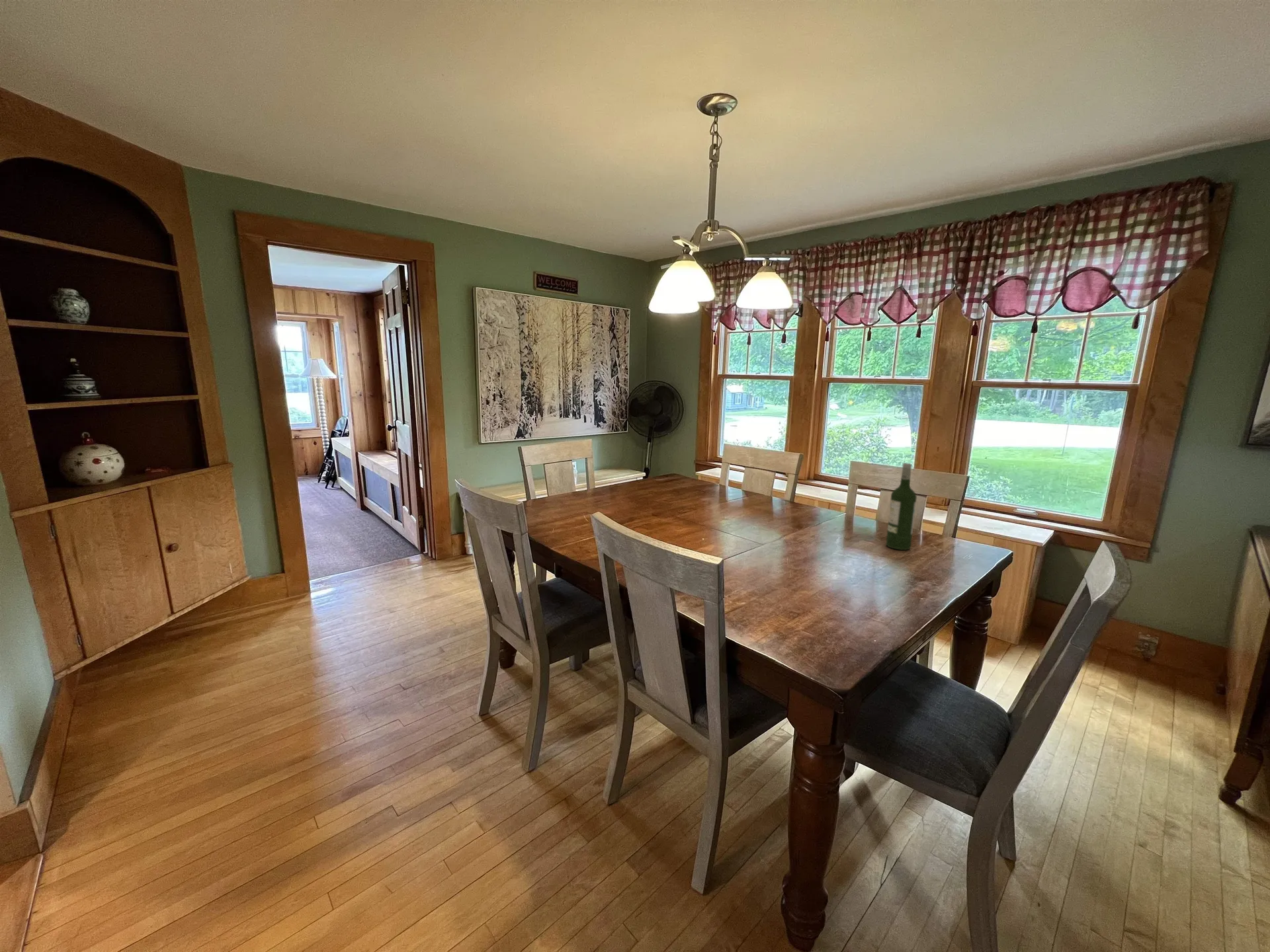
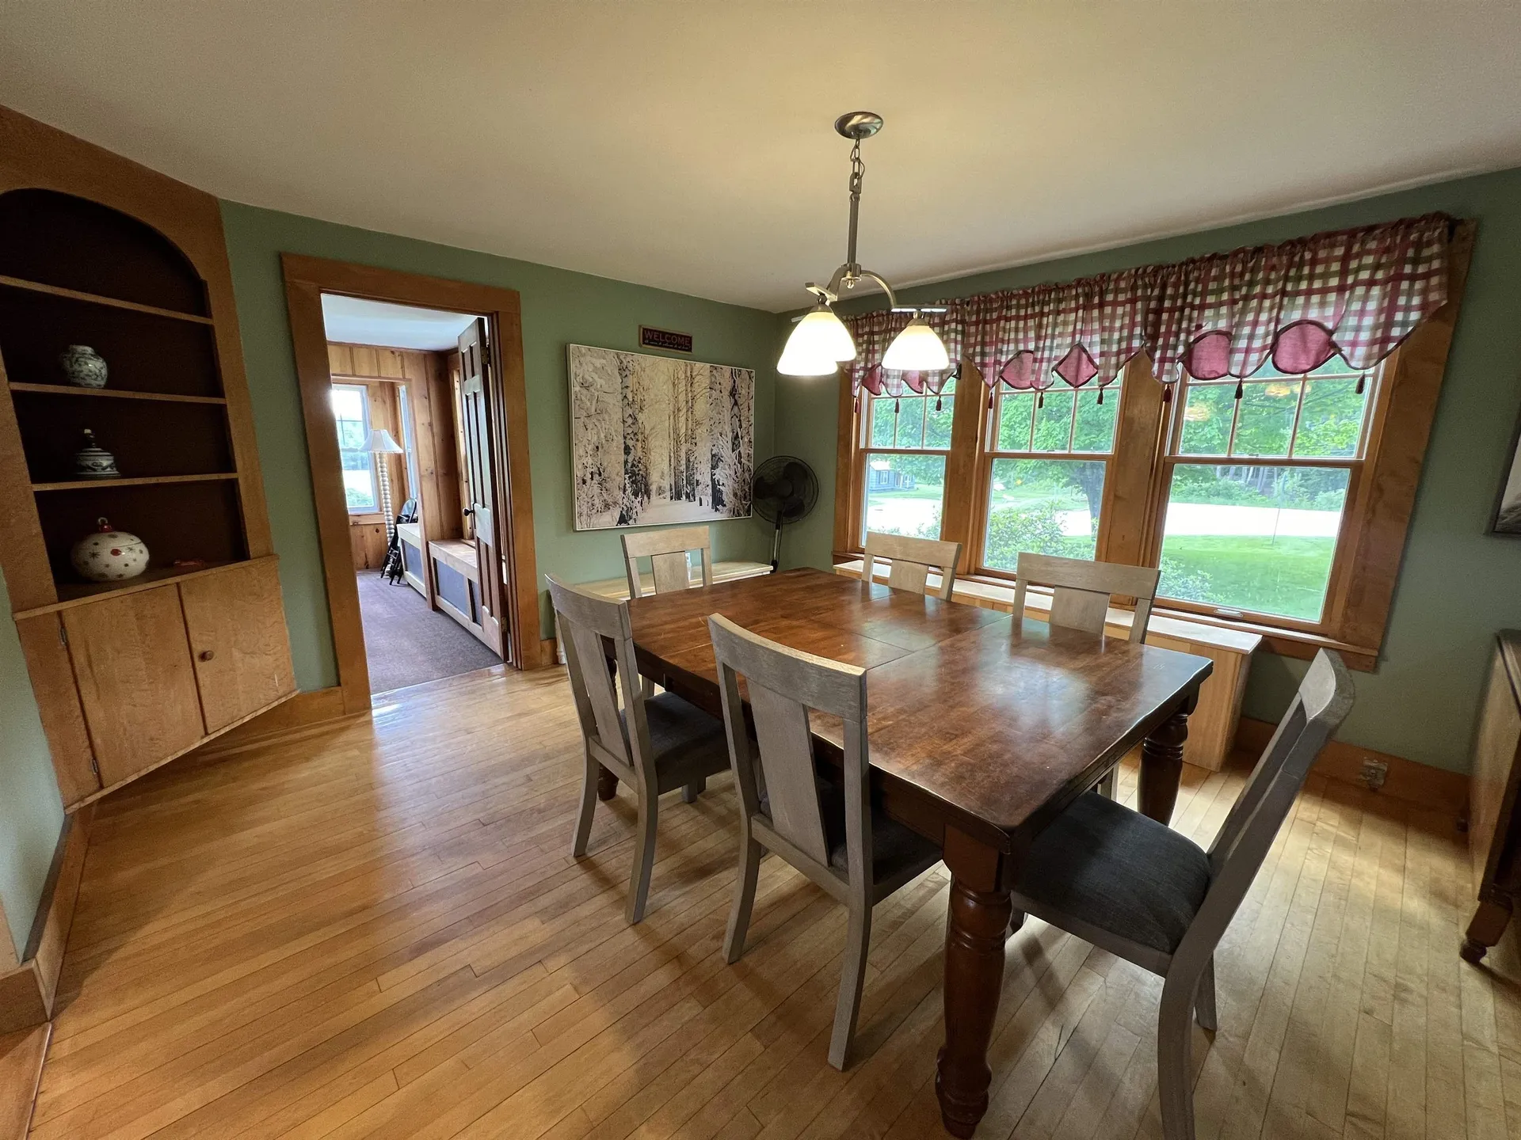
- wine bottle (902, 505)
